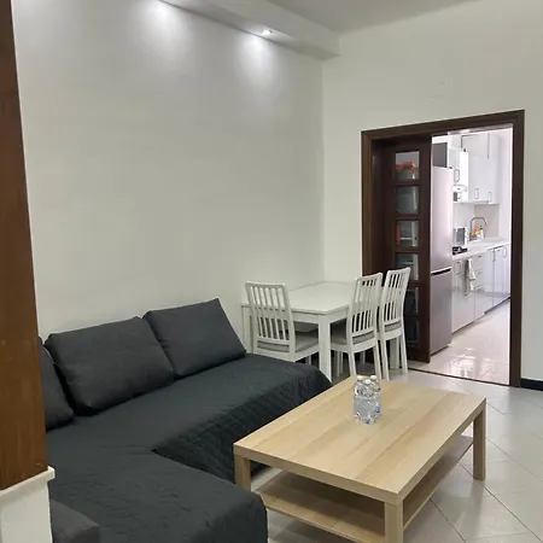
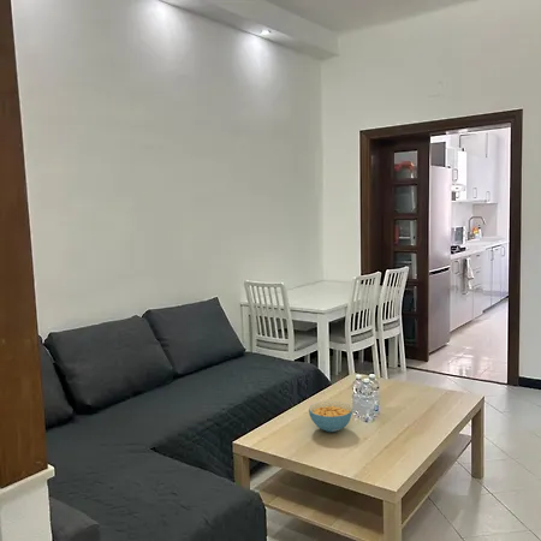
+ cereal bowl (331, 418)
